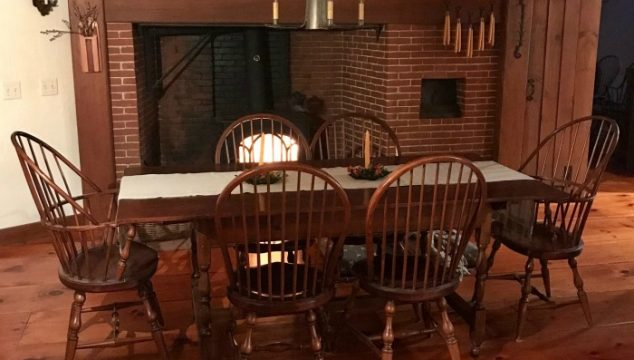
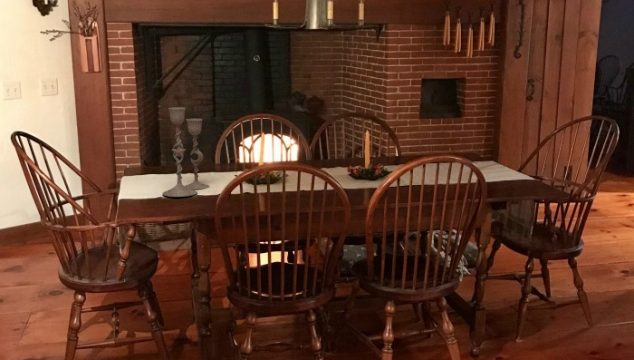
+ candlestick (185, 149)
